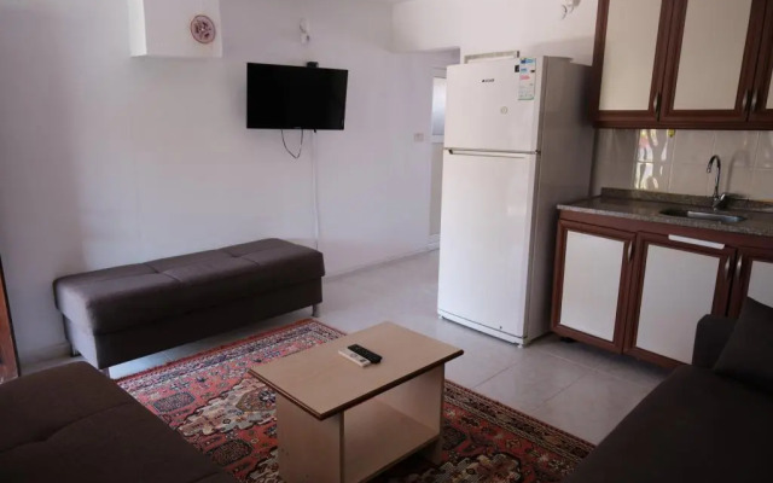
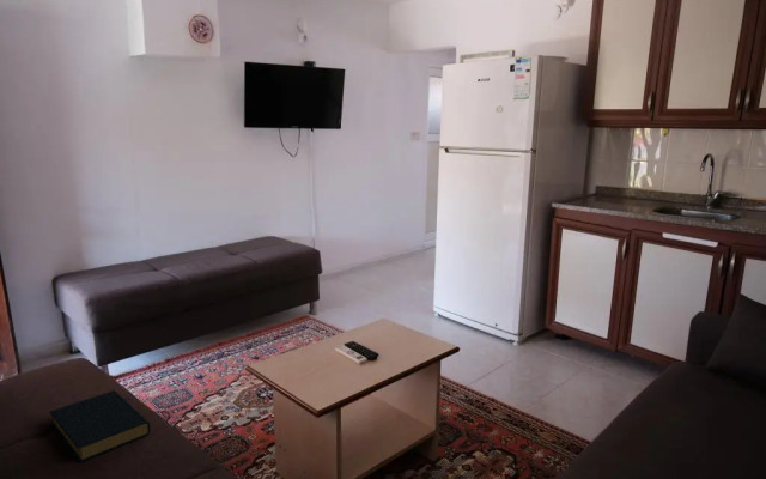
+ hardback book (99, 422)
